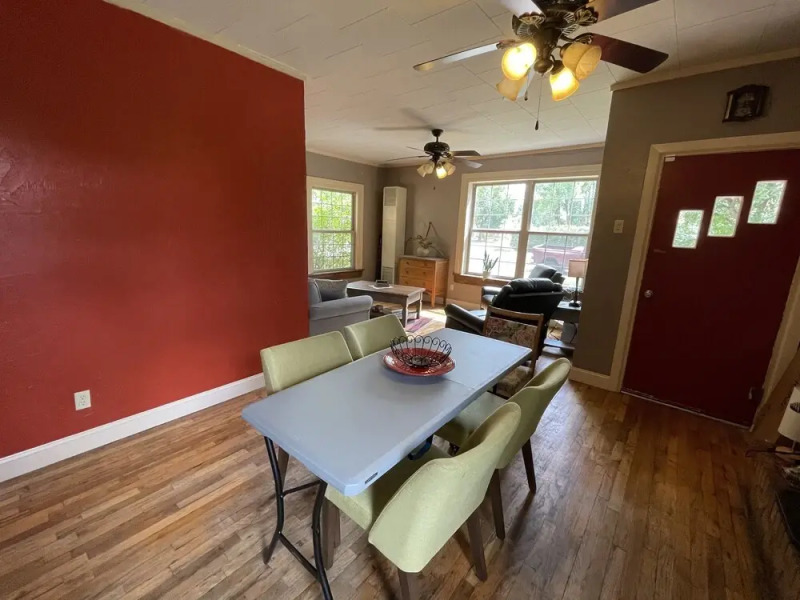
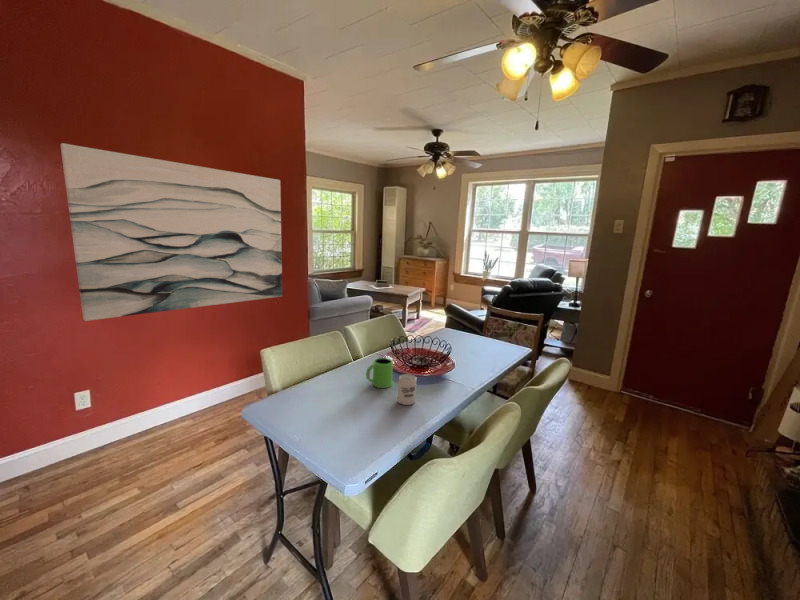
+ mug (378, 373)
+ cup (407, 389)
+ wall art (197, 238)
